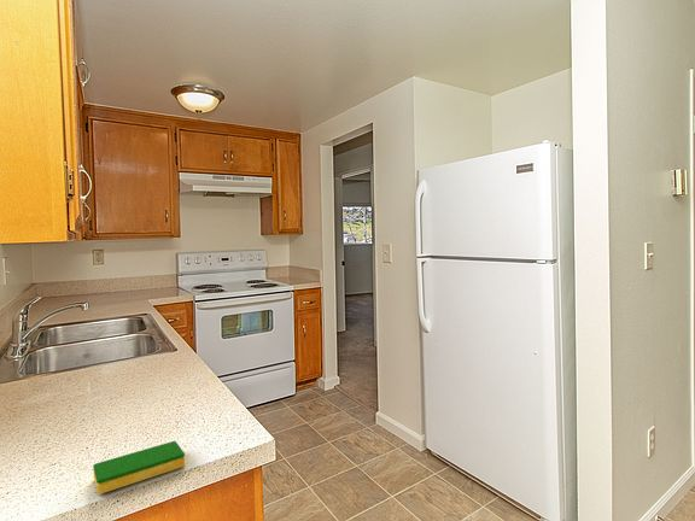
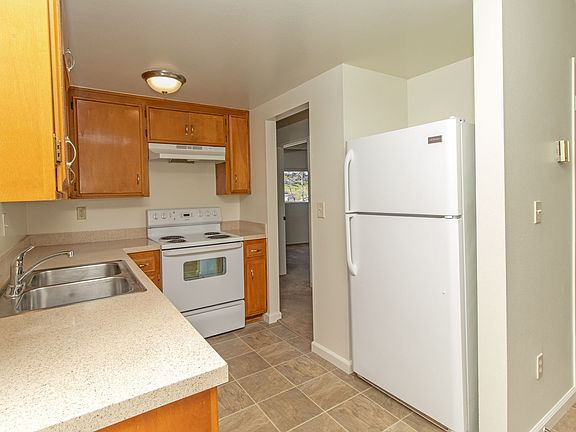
- dish sponge (140, 464)
